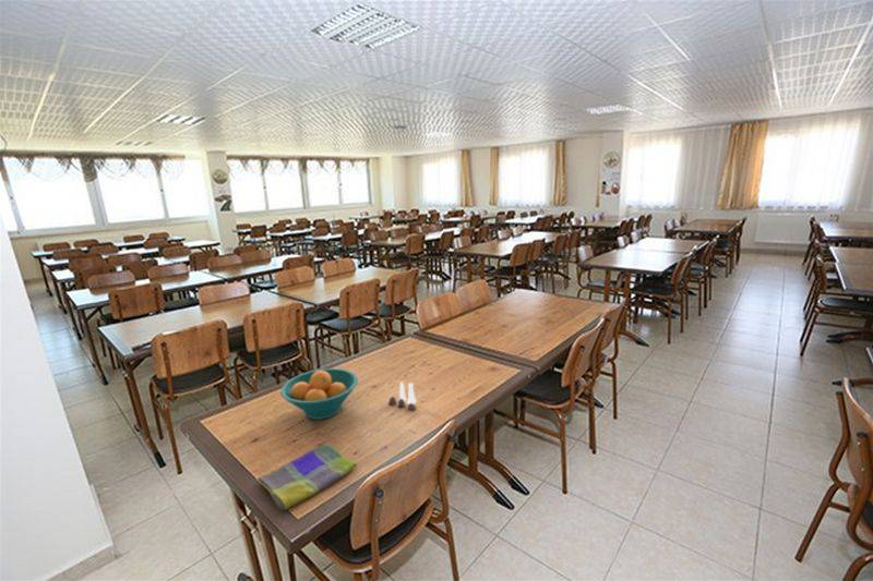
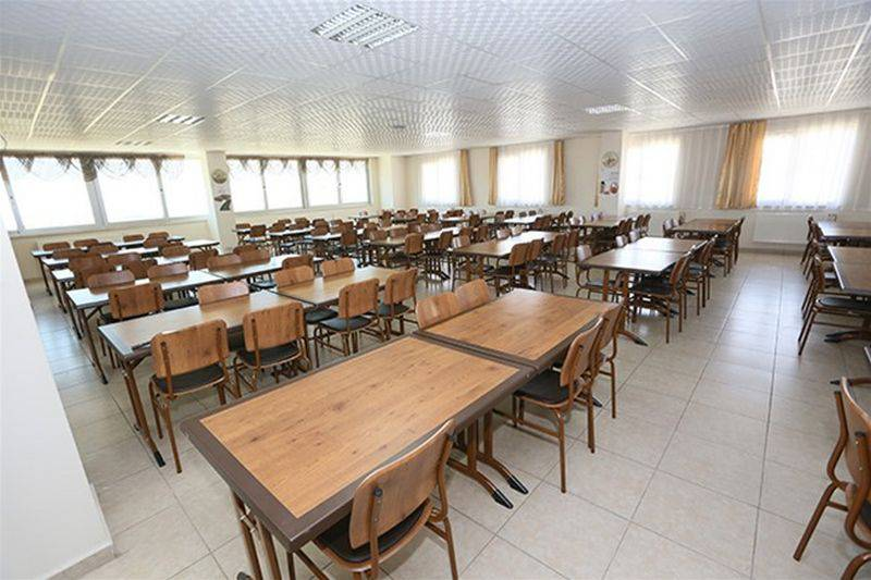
- dish towel (307, 472)
- salt and pepper shaker set (404, 394)
- fruit bowl (321, 391)
